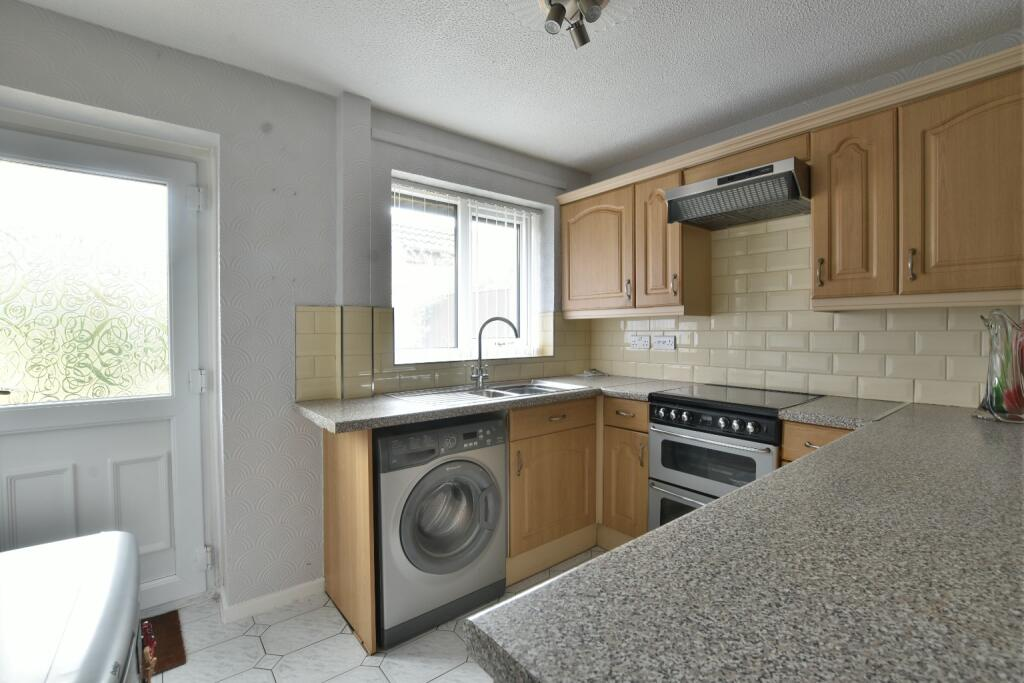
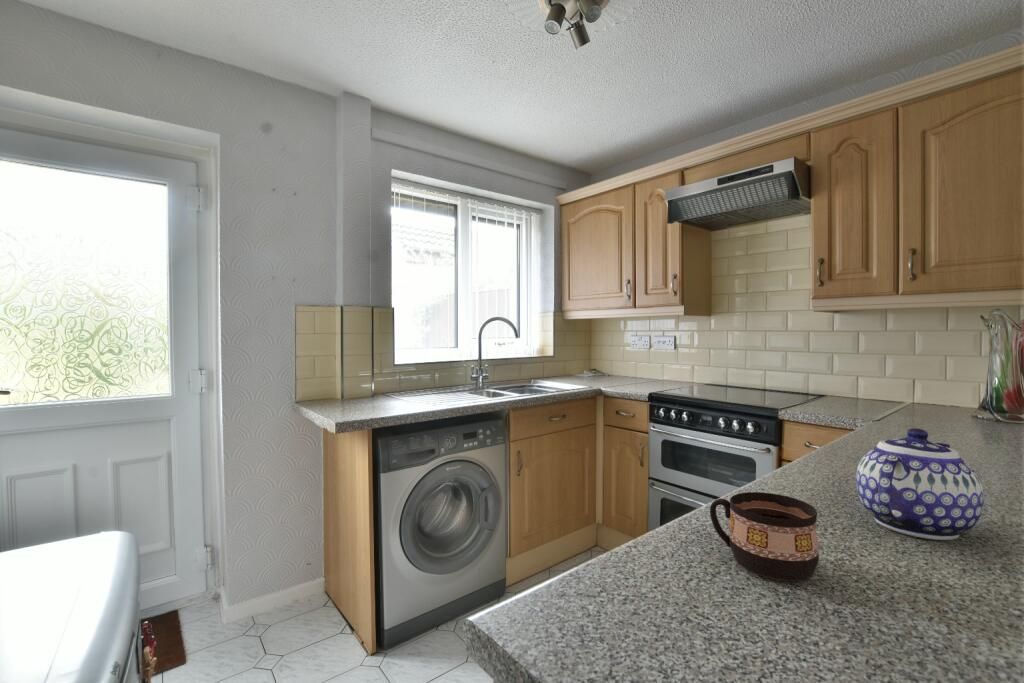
+ teapot (915, 477)
+ cup (768, 533)
